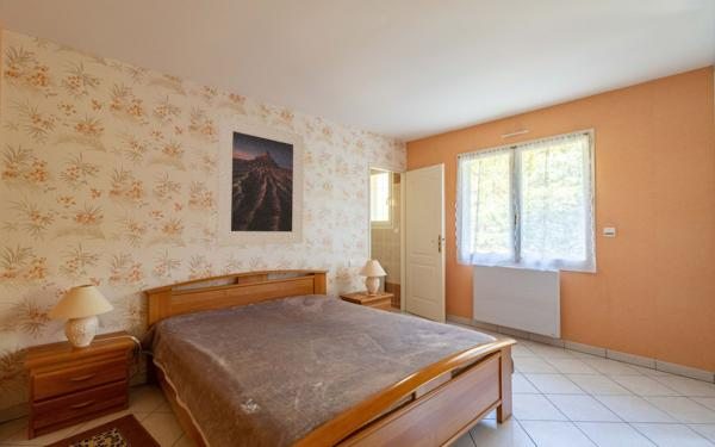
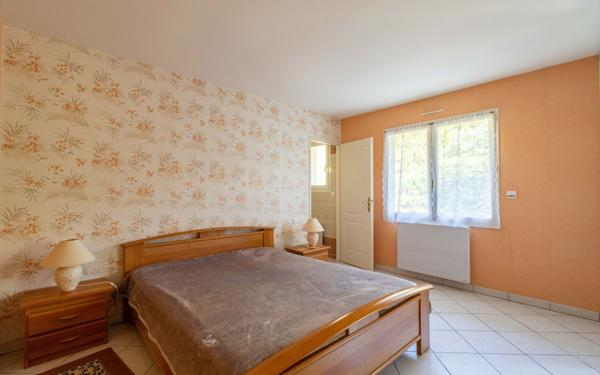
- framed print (263, 185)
